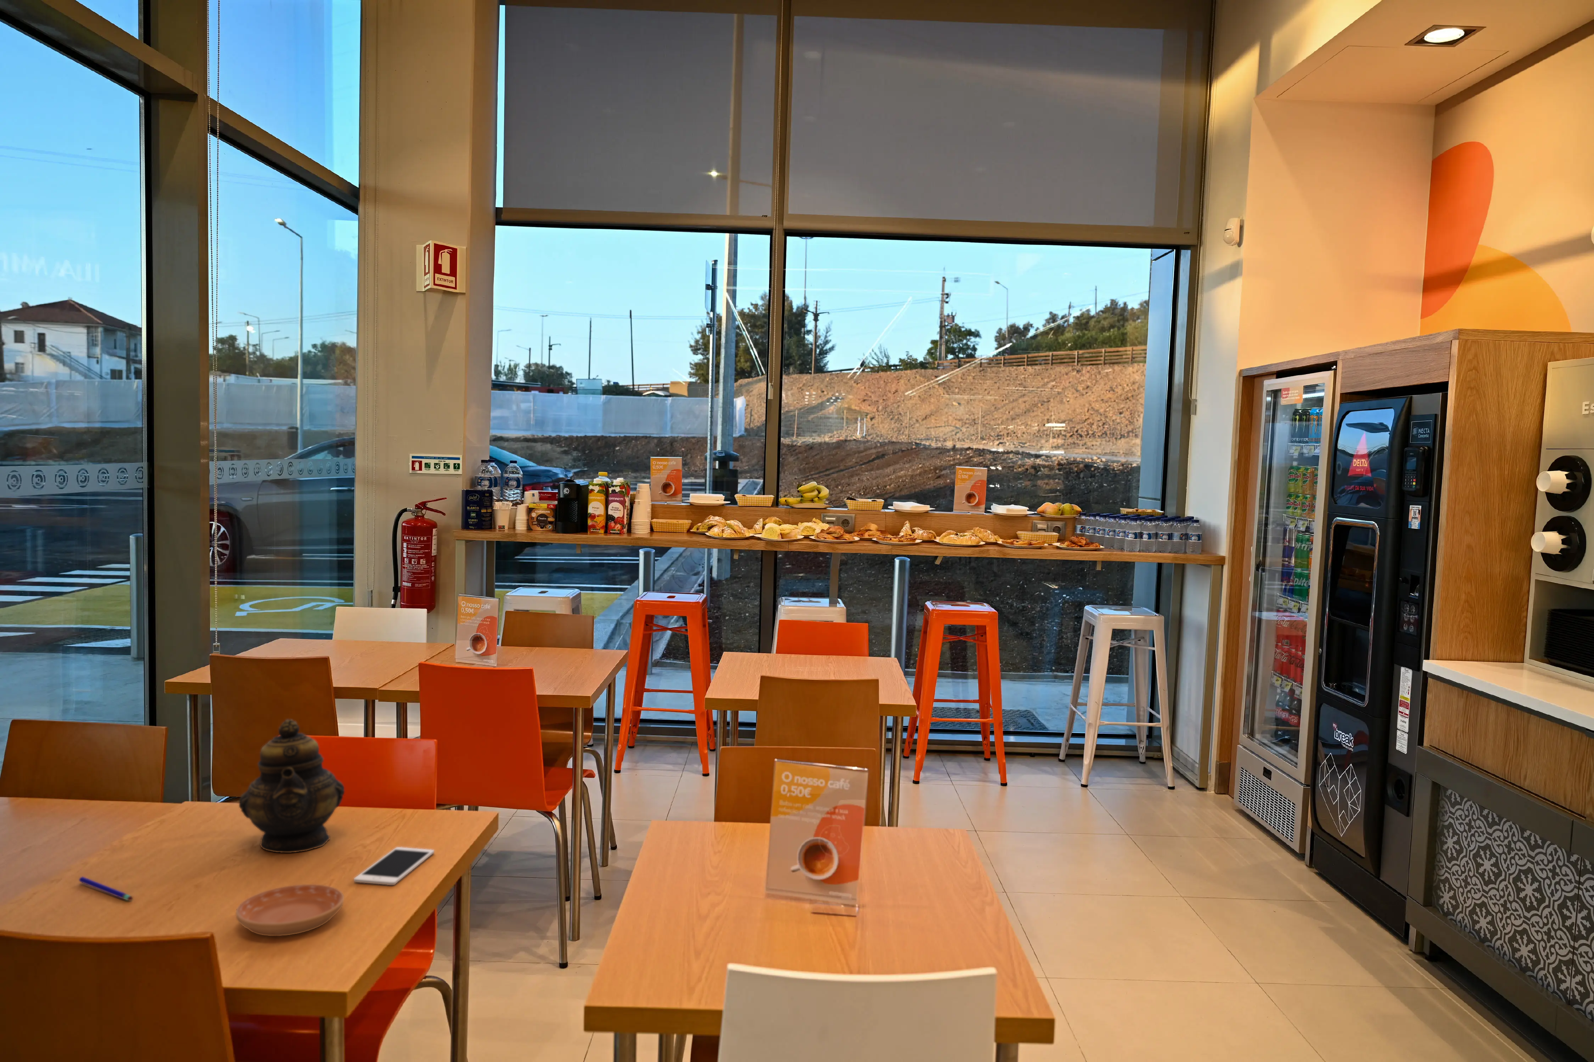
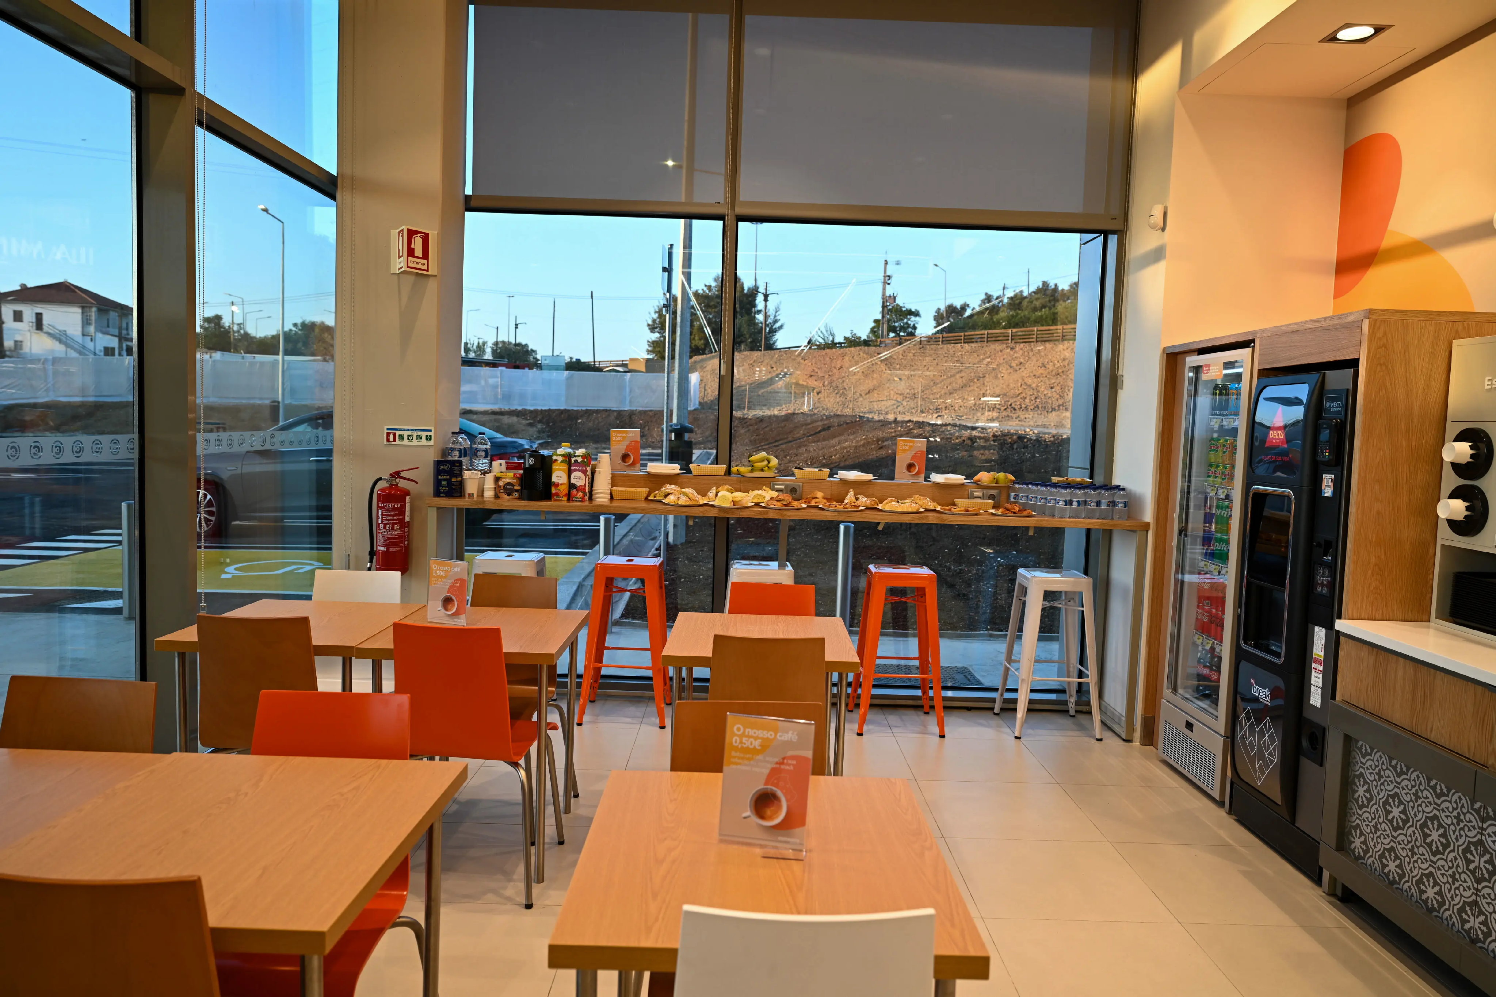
- cell phone (395, 865)
- teapot (293, 780)
- pen (106, 889)
- saucer (291, 911)
